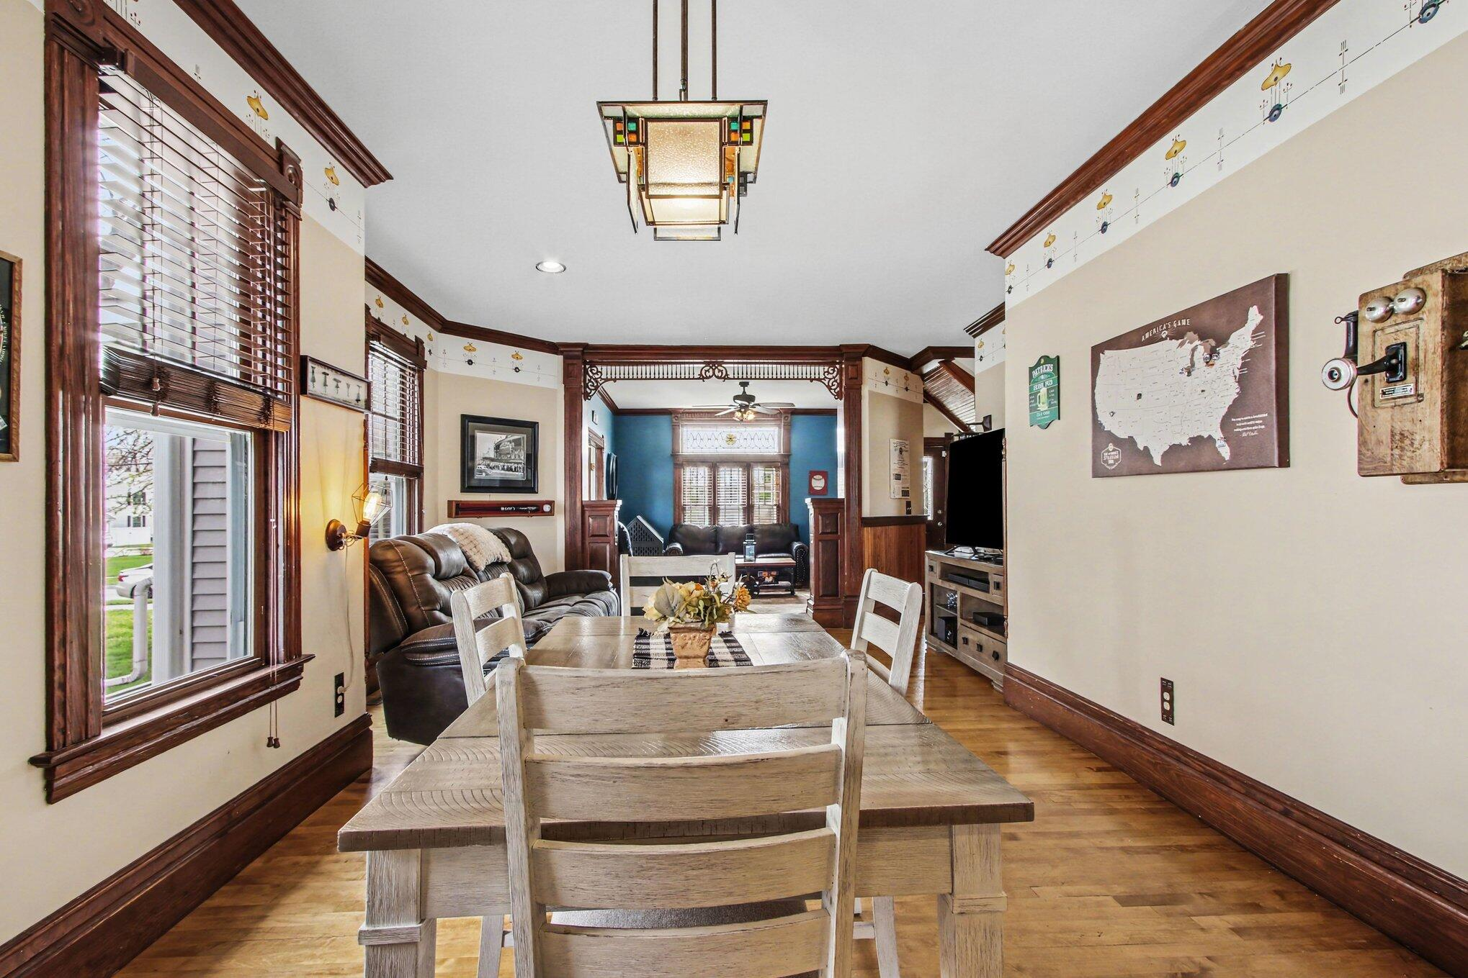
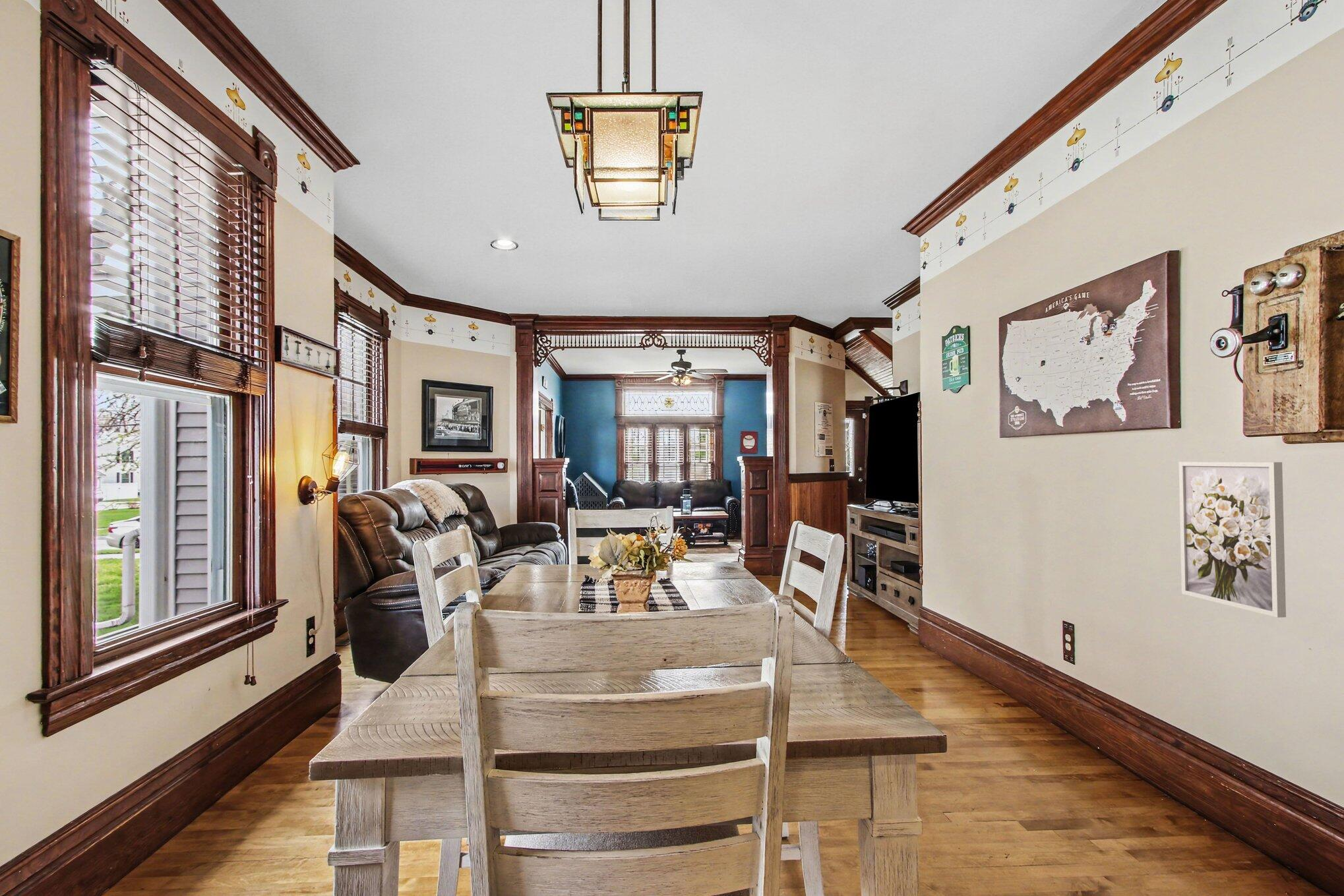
+ wall art (1228, 533)
